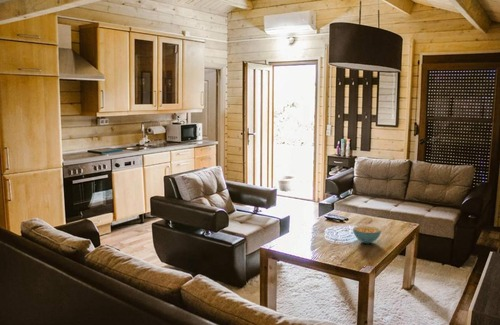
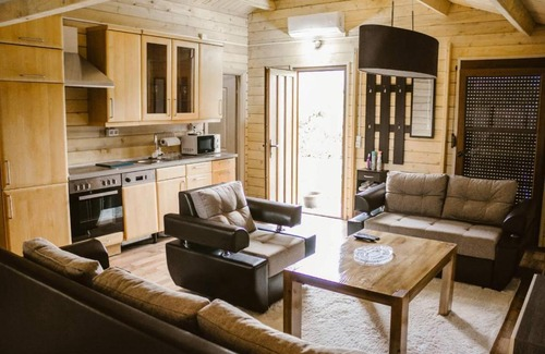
- cereal bowl (366, 235)
